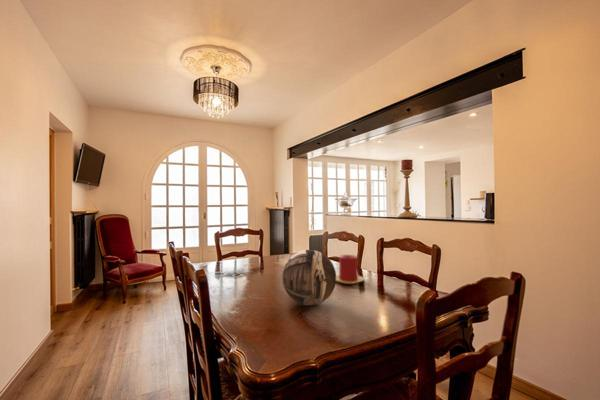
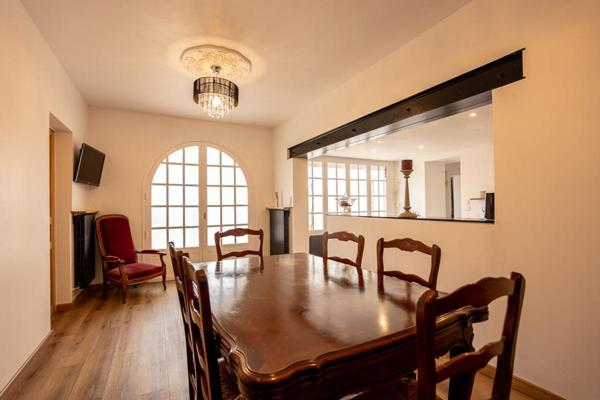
- candle (348, 268)
- decorative bowl (309, 277)
